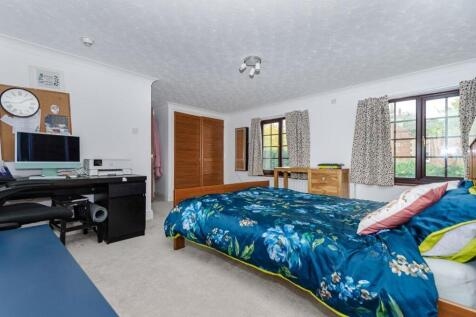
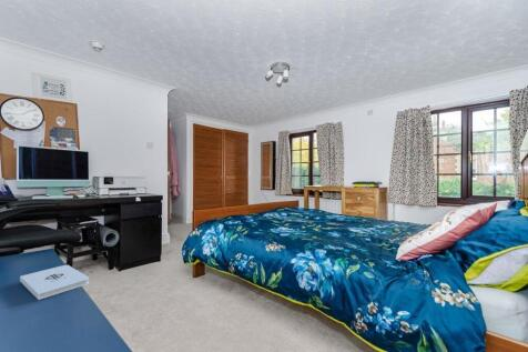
+ notepad (54, 279)
